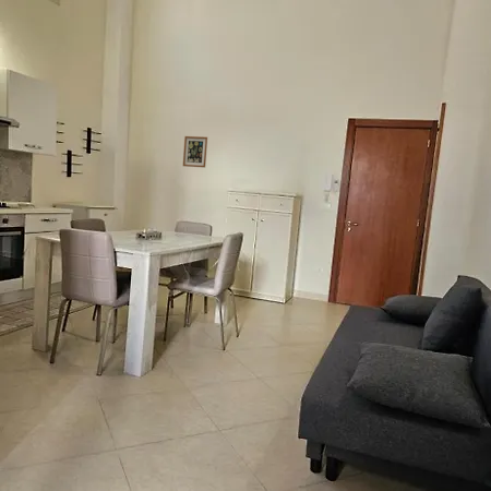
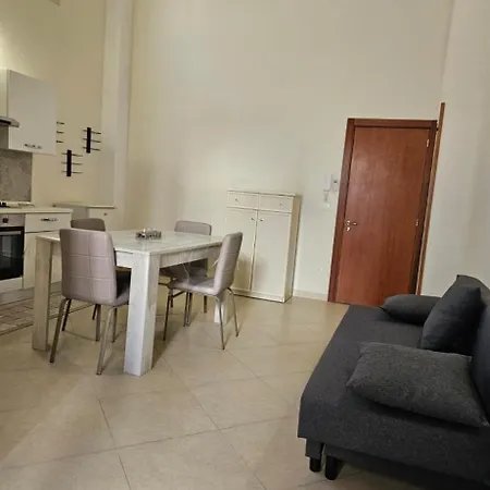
- wall art (194, 152)
